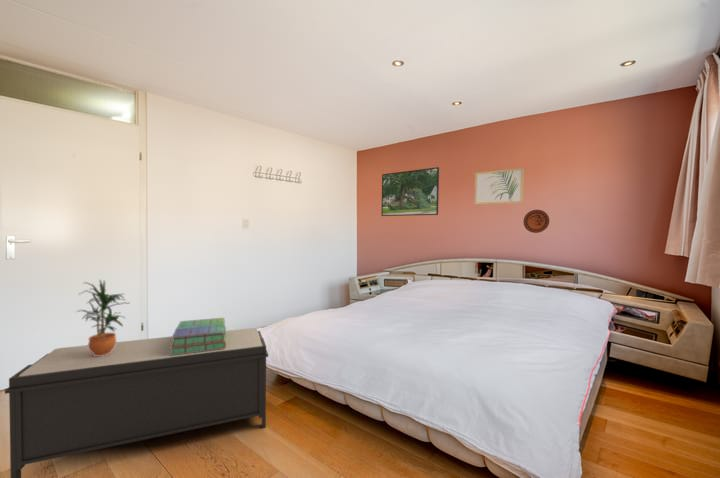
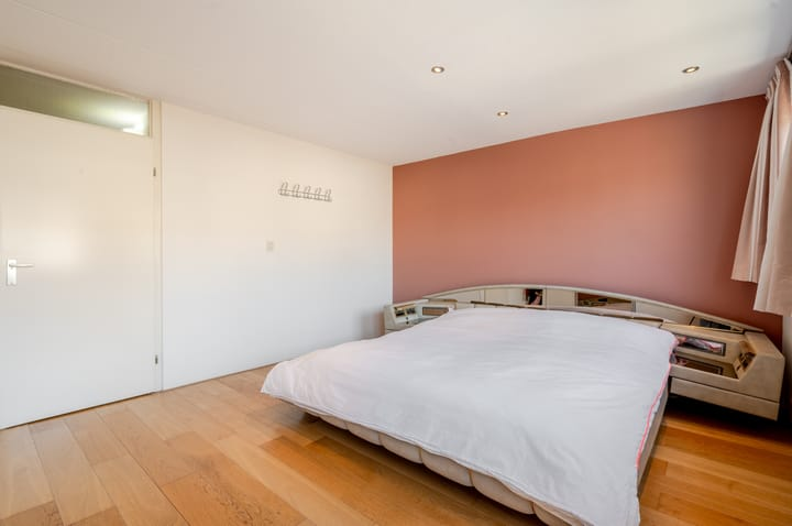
- decorative plate (536, 221)
- stack of books (200, 333)
- potted plant (104, 316)
- bench (161, 390)
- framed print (408, 193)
- wall art (498, 187)
